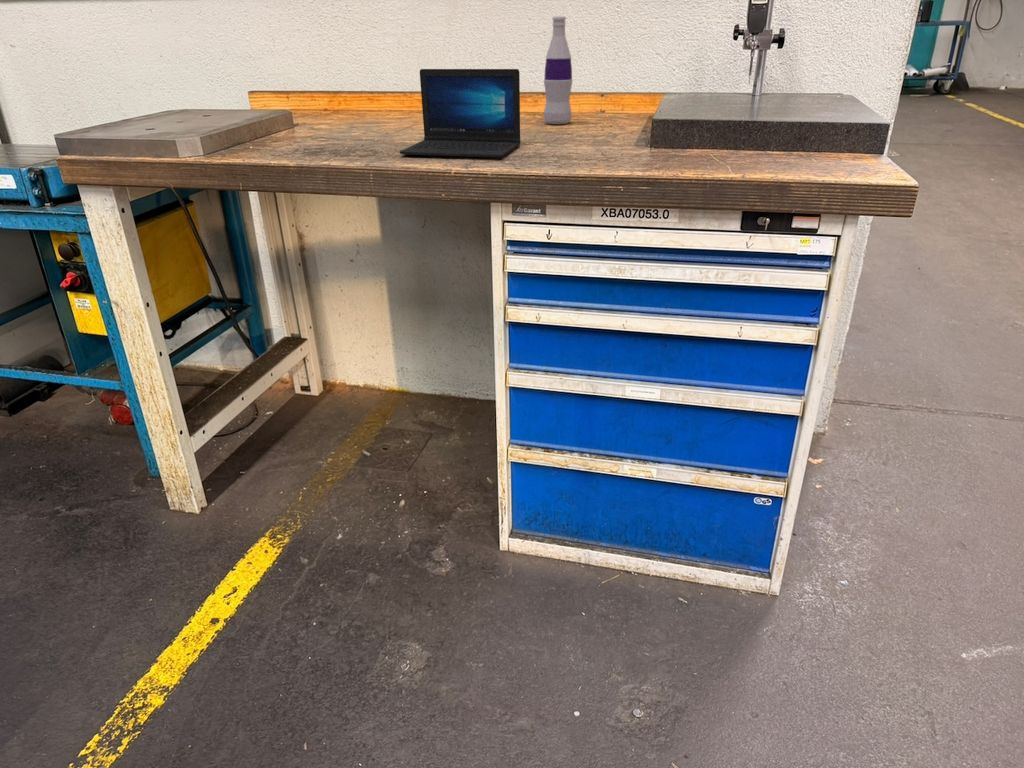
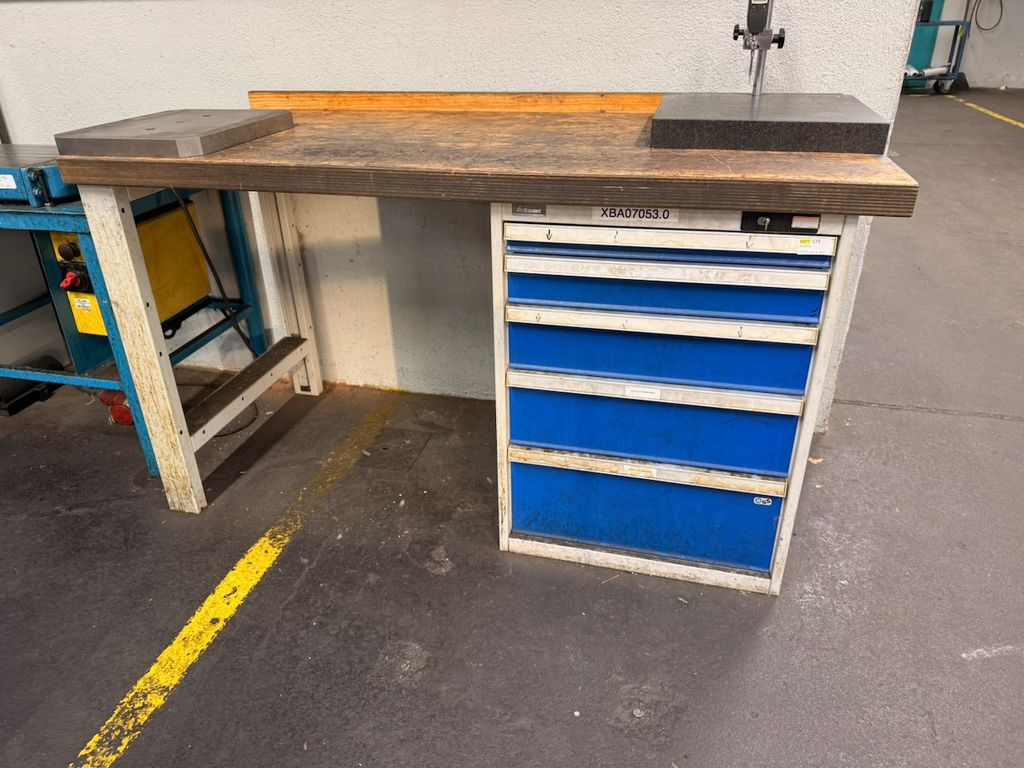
- bottle (558, 71)
- laptop (459, 111)
